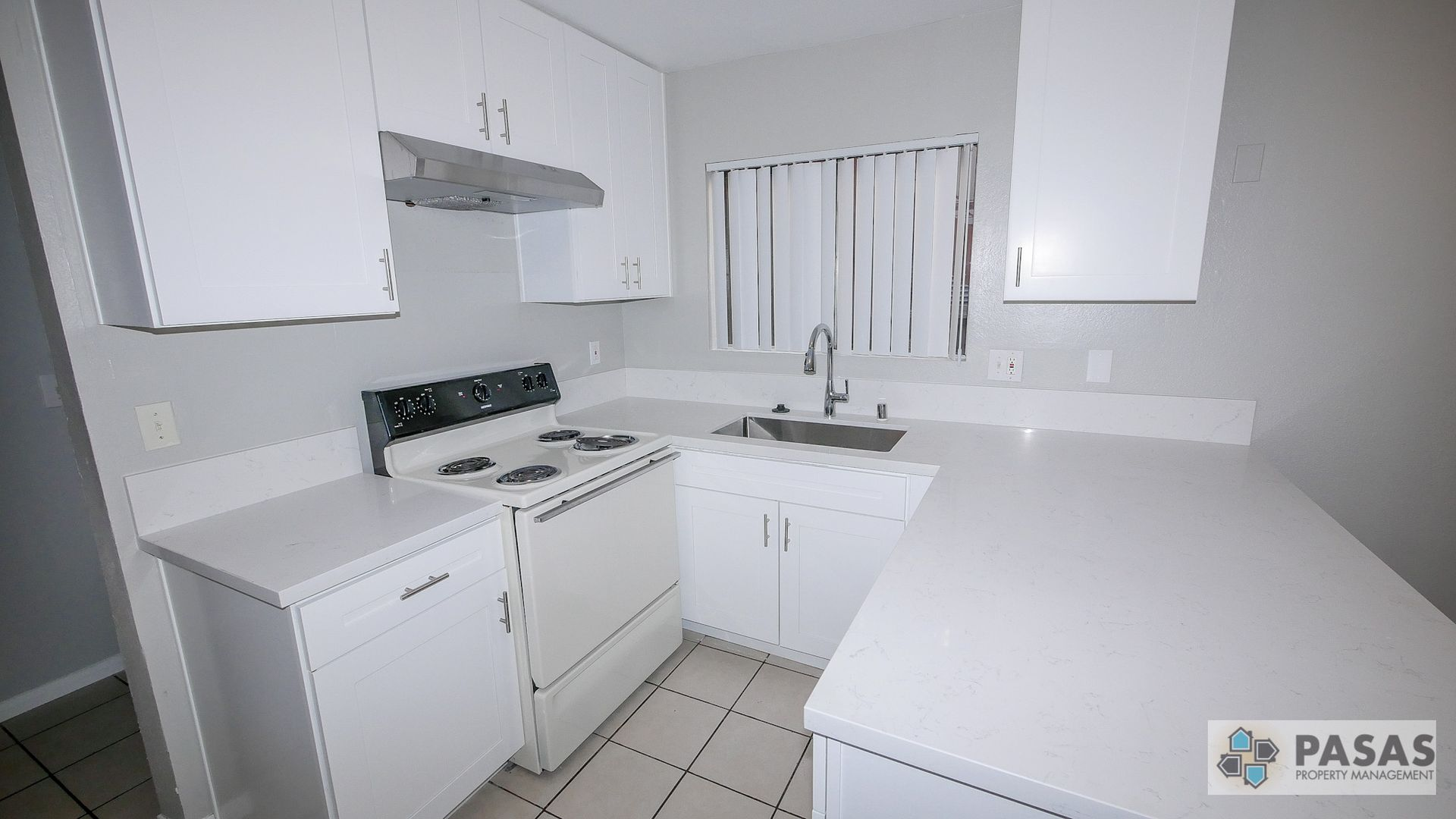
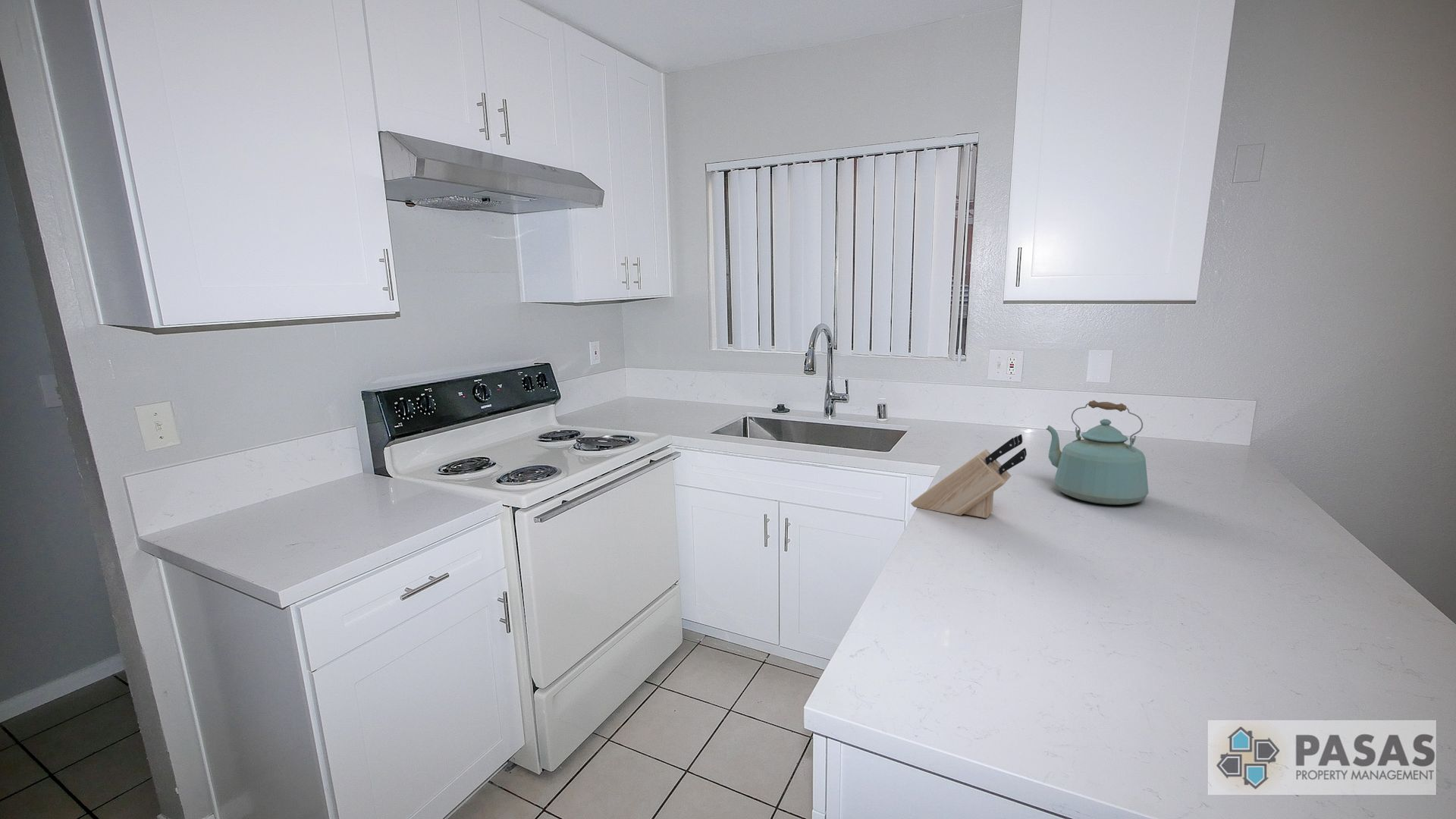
+ kettle (1094, 447)
+ knife block (968, 471)
